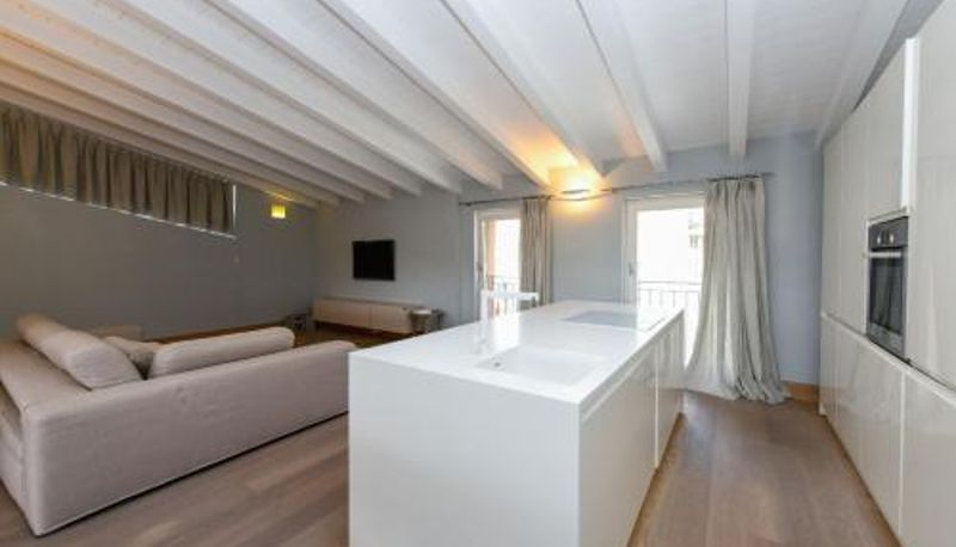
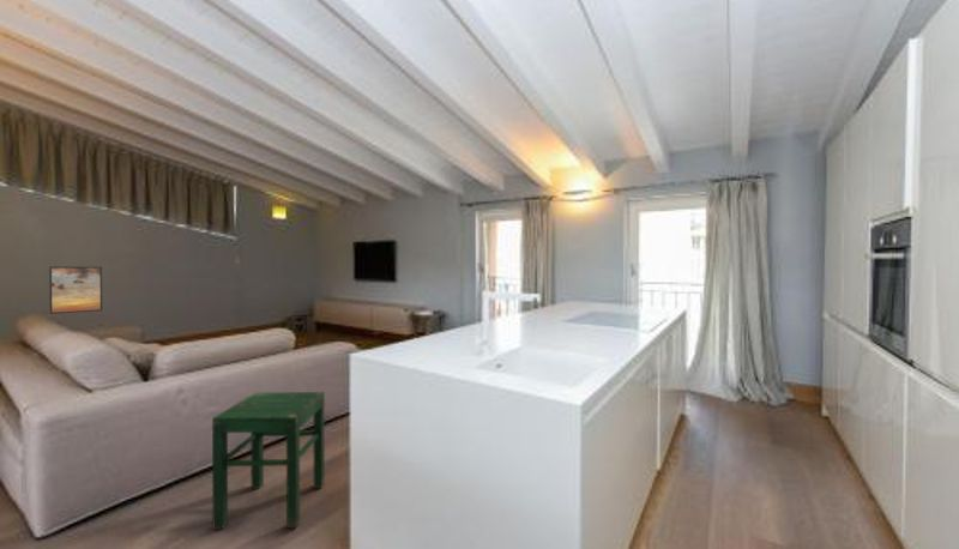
+ stool (273, 459)
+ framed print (77, 289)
